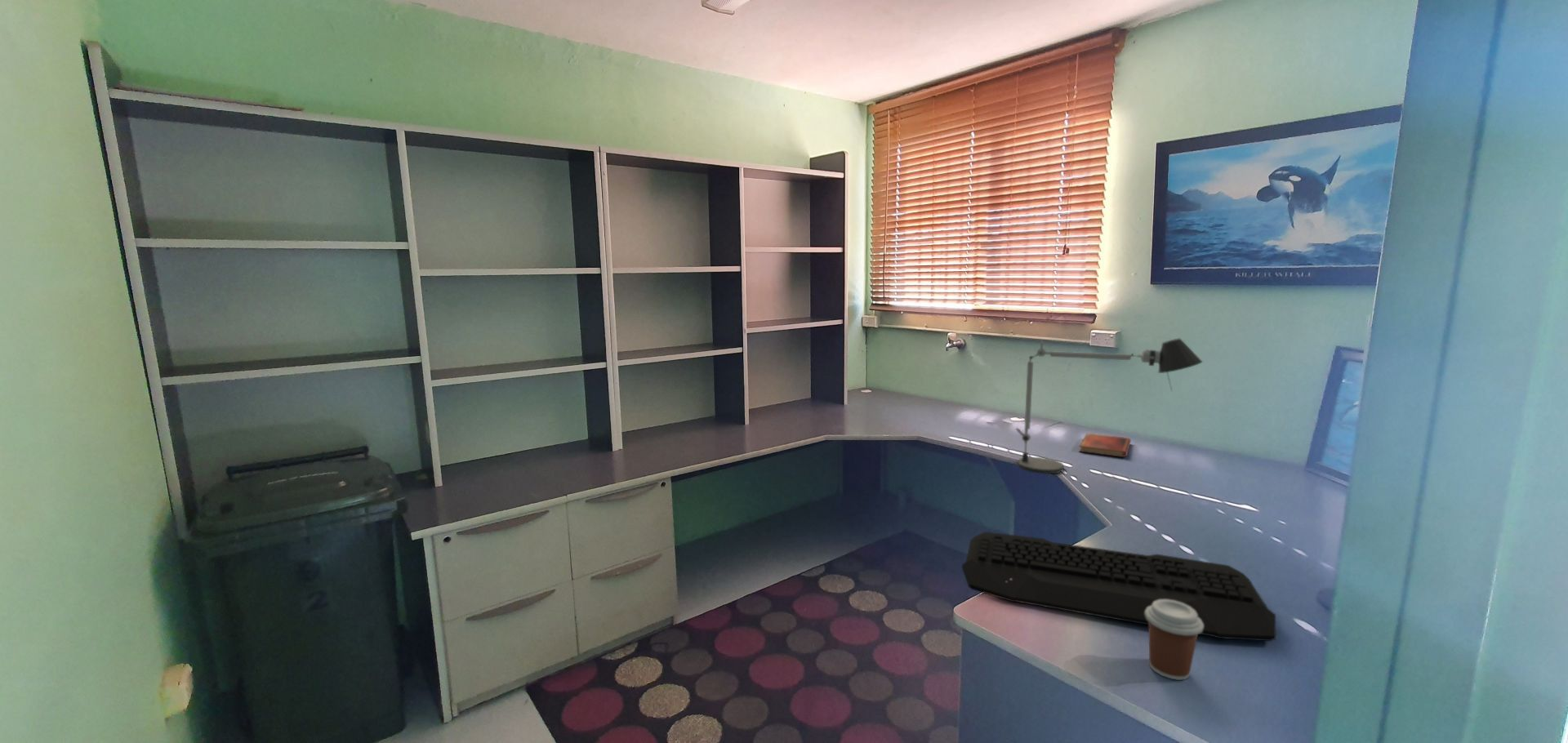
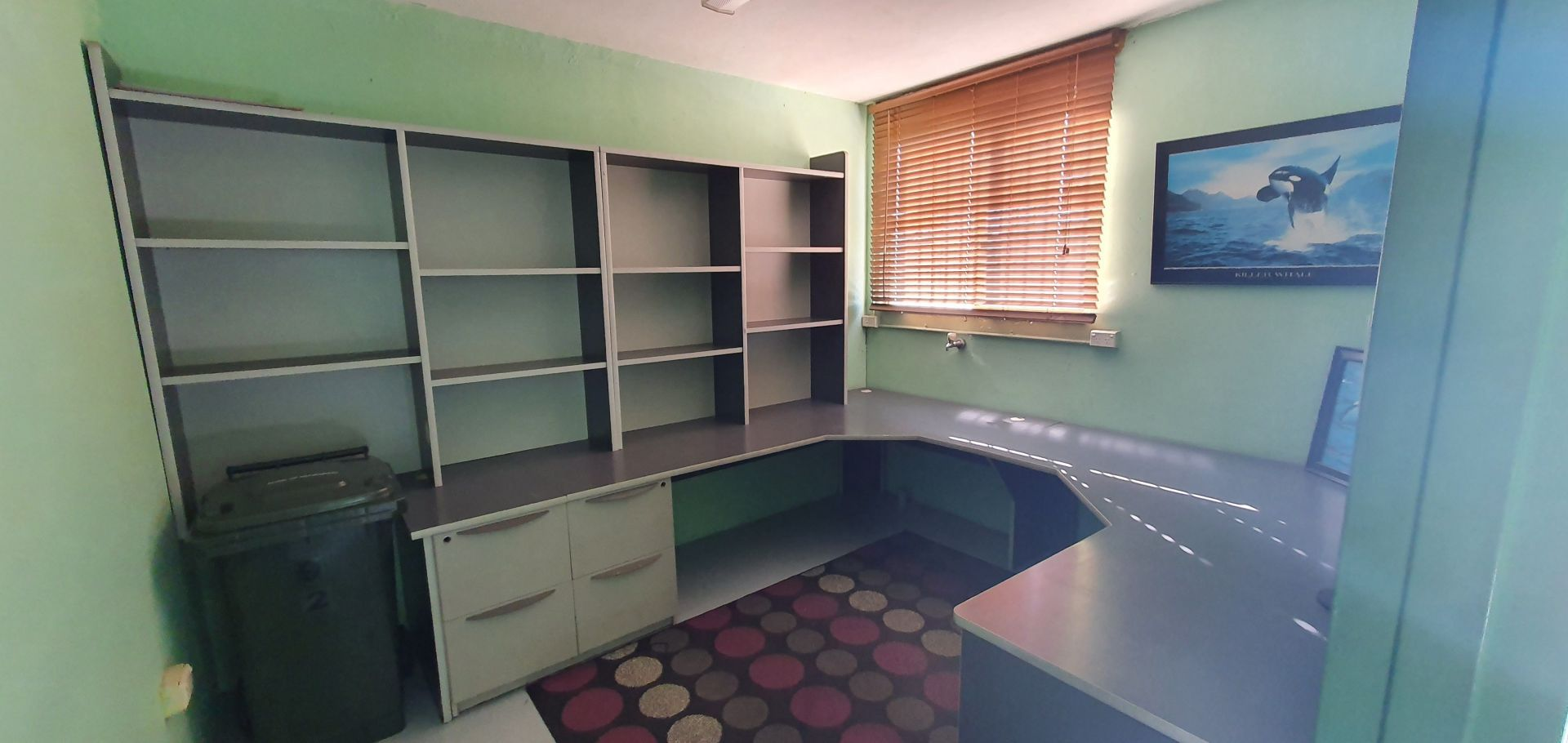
- desk lamp (1102, 358)
- diary (1105, 444)
- coffee cup (1171, 638)
- keyboard (1103, 576)
